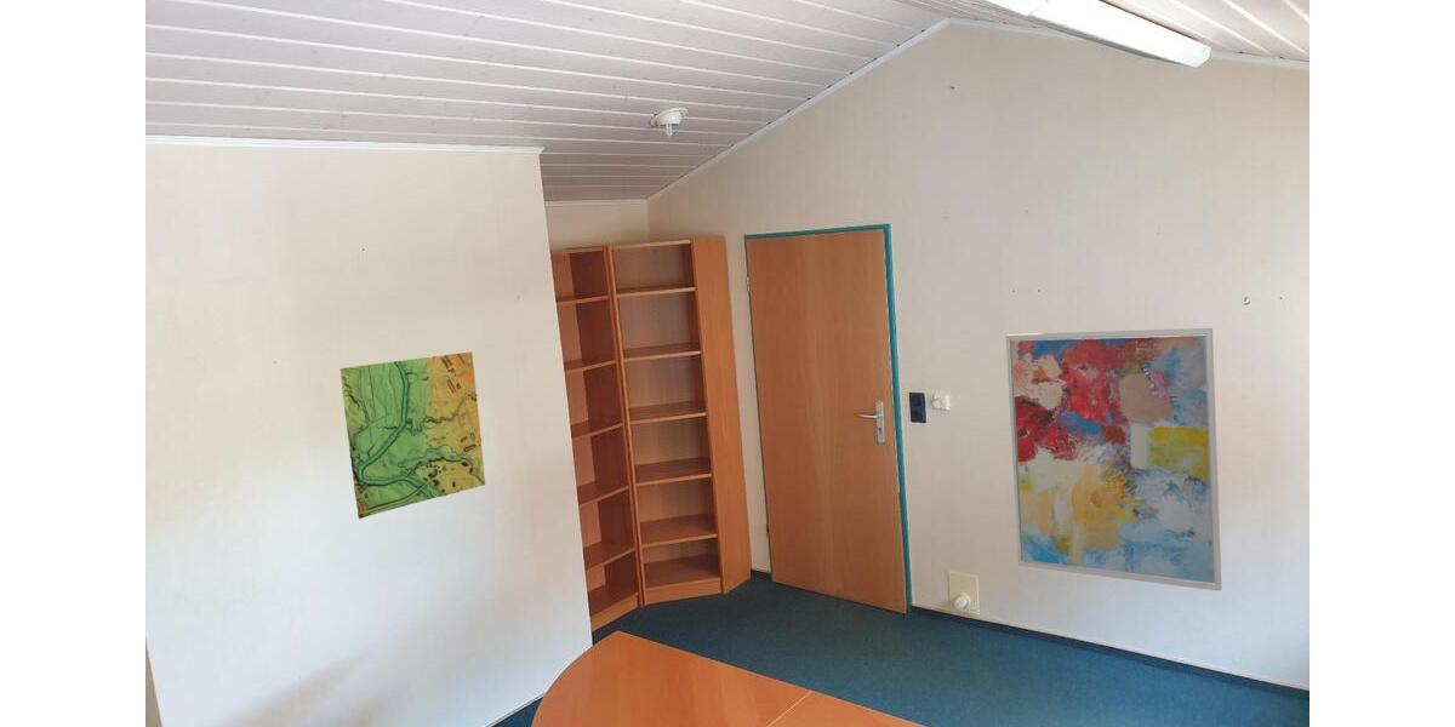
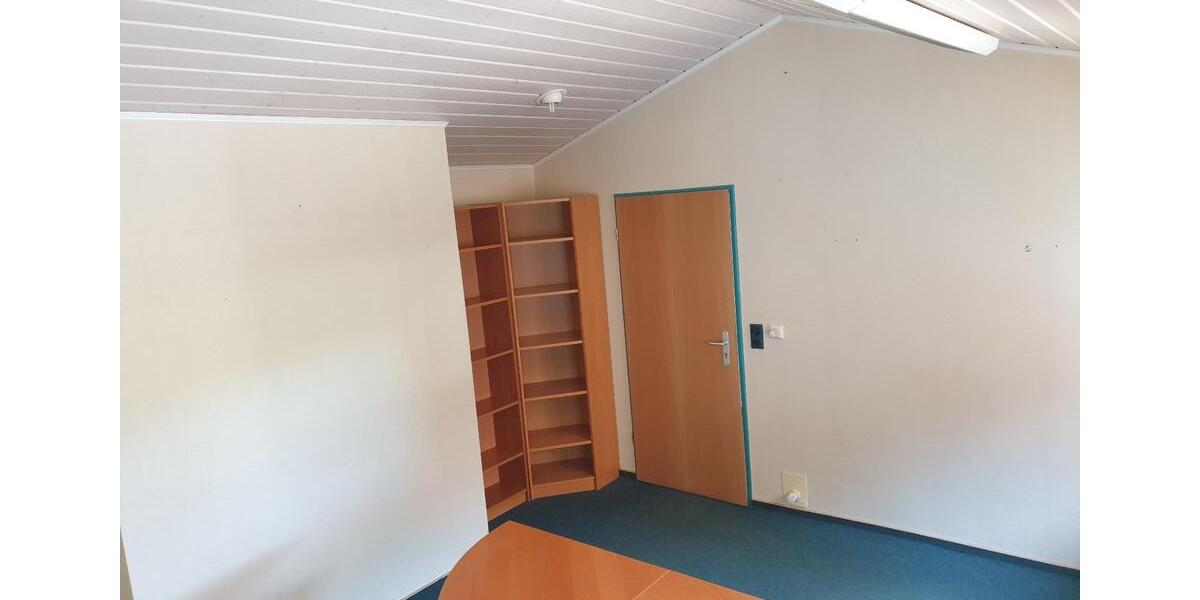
- wall art (1108, 456)
- map (417, 430)
